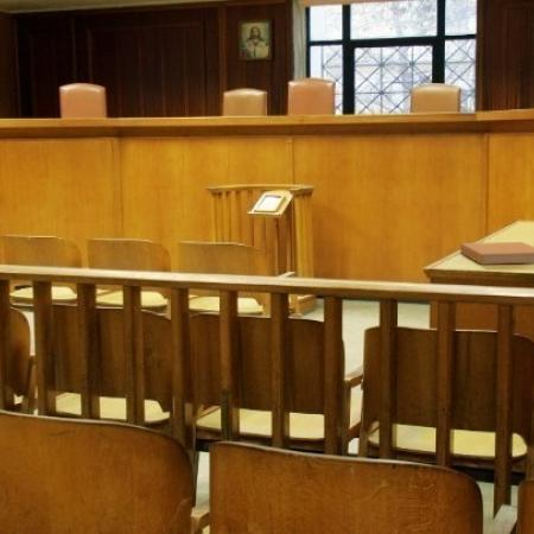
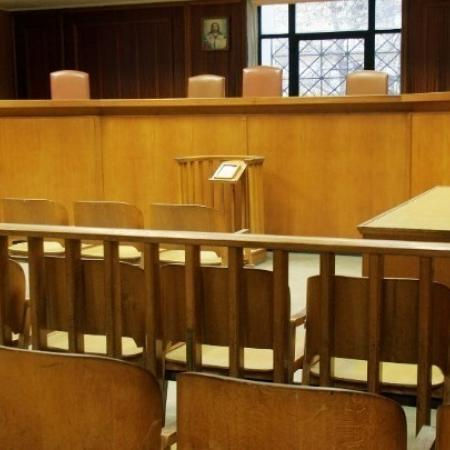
- book (502, 252)
